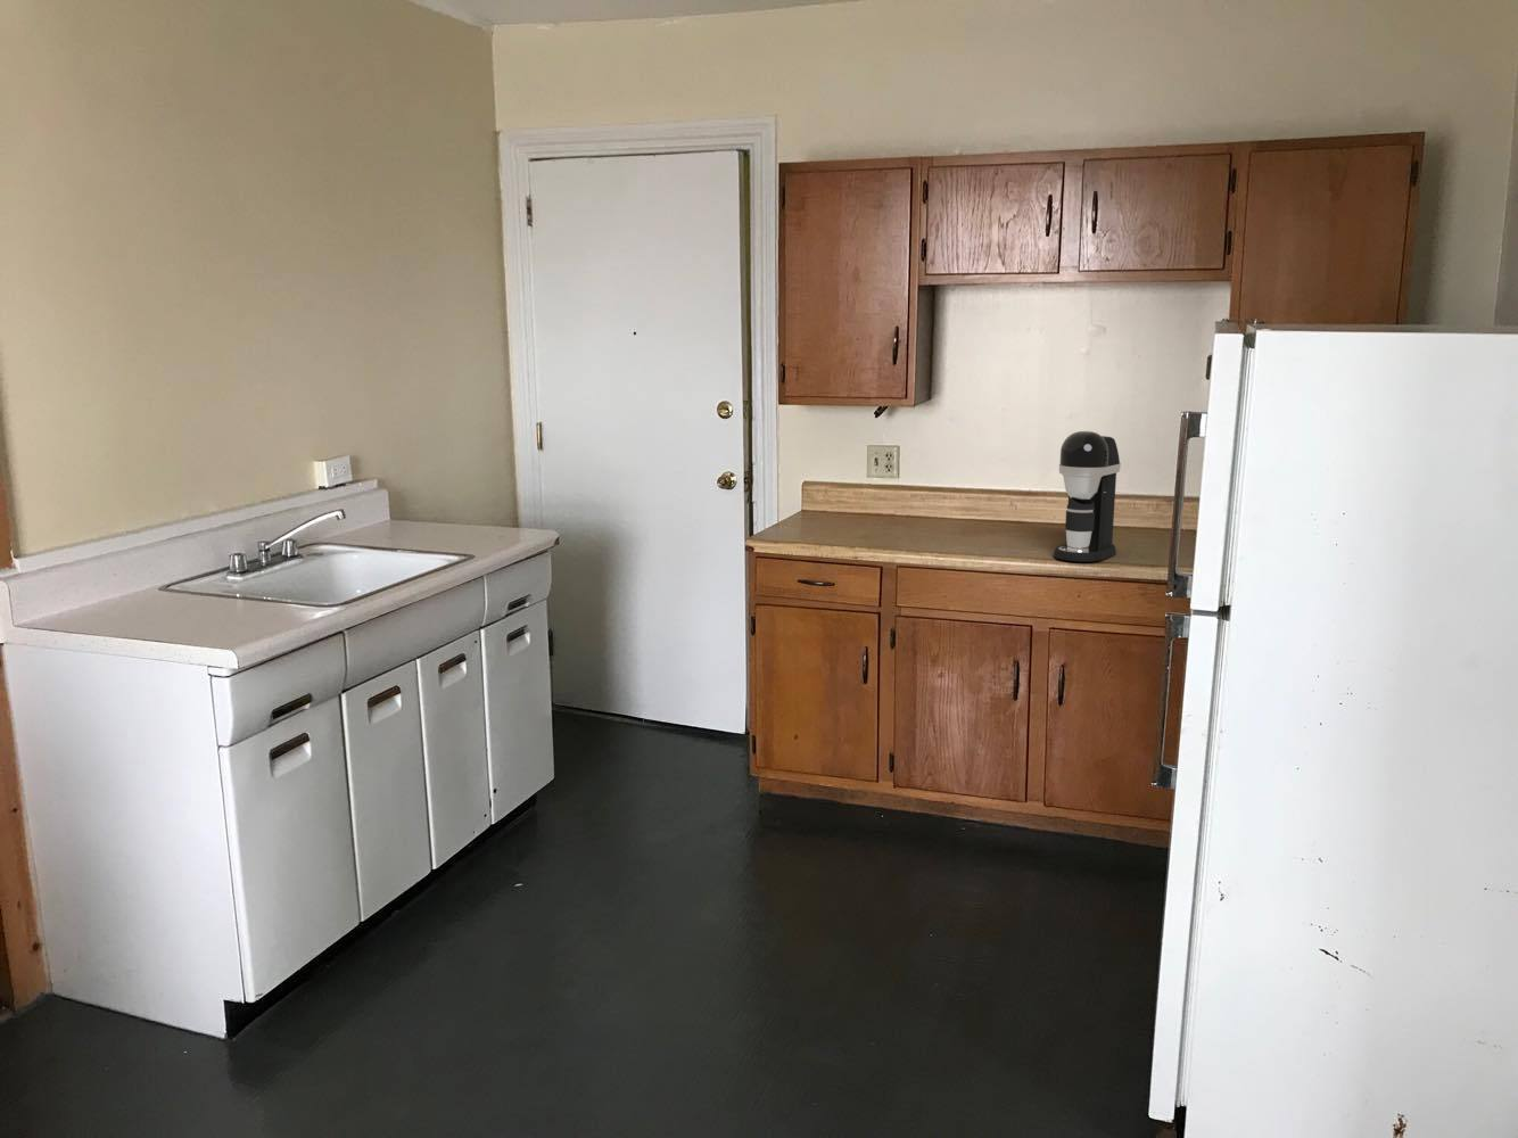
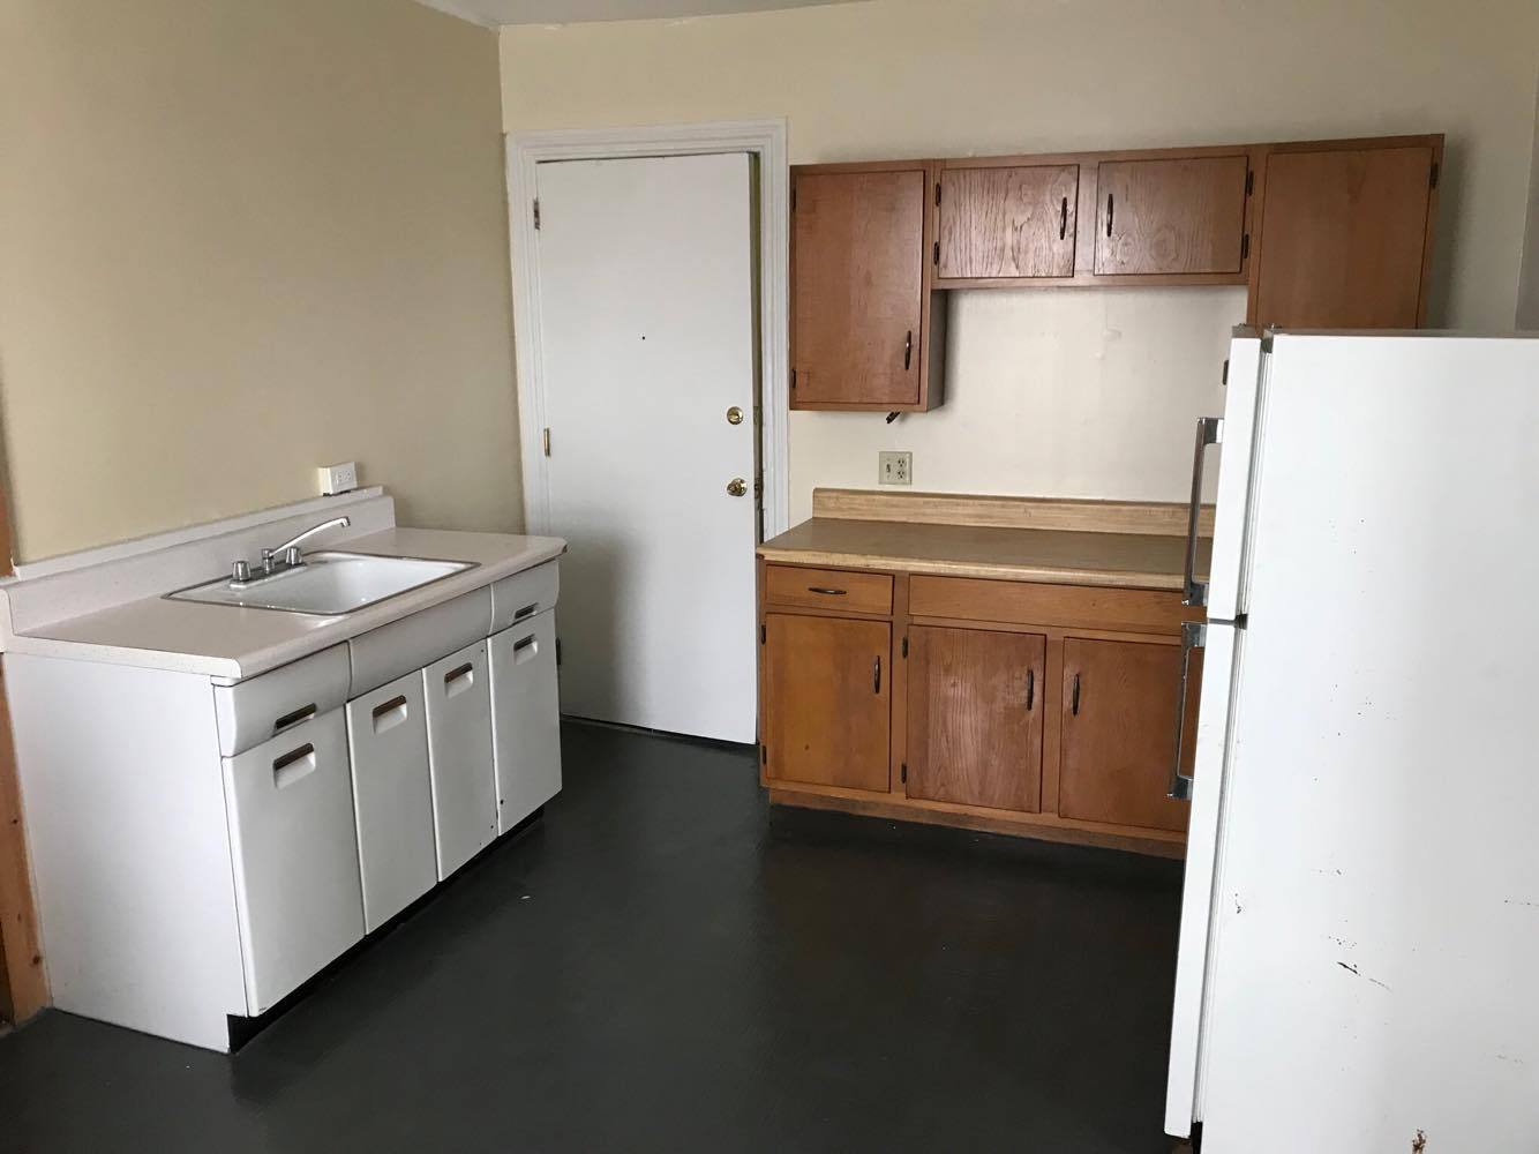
- coffee maker (1088, 492)
